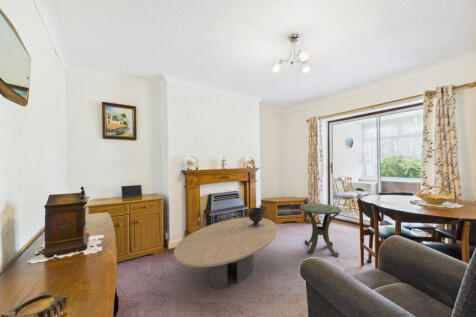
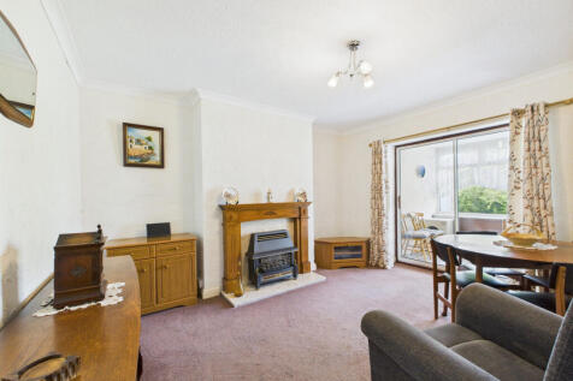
- side table (320, 228)
- decorative urn (256, 216)
- coffee table (233, 253)
